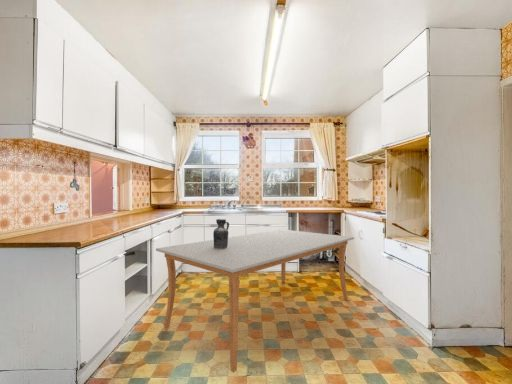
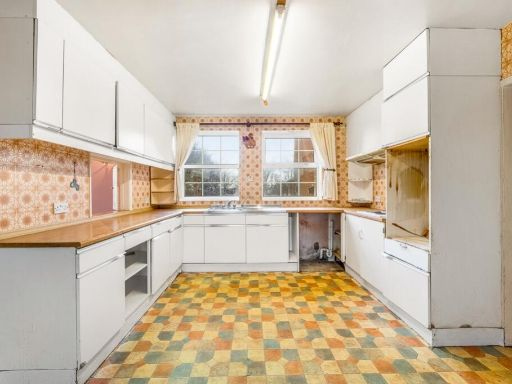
- ceramic jug (221, 233)
- dining table (265, 268)
